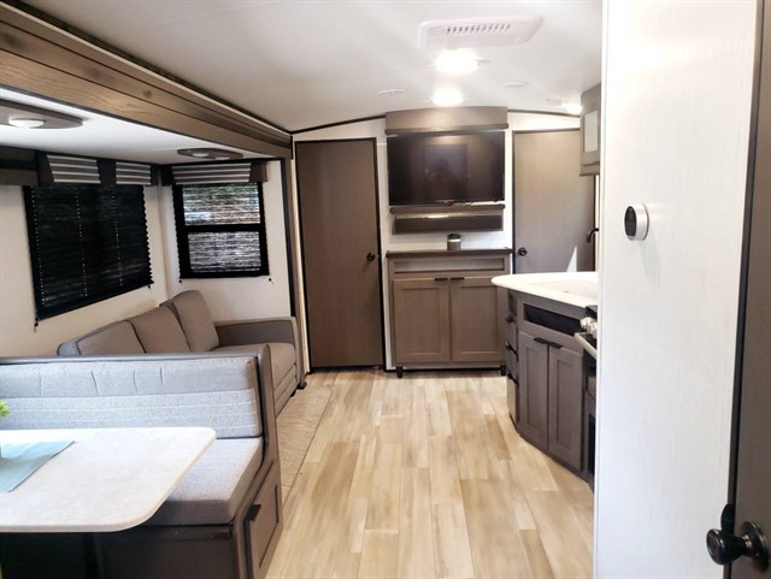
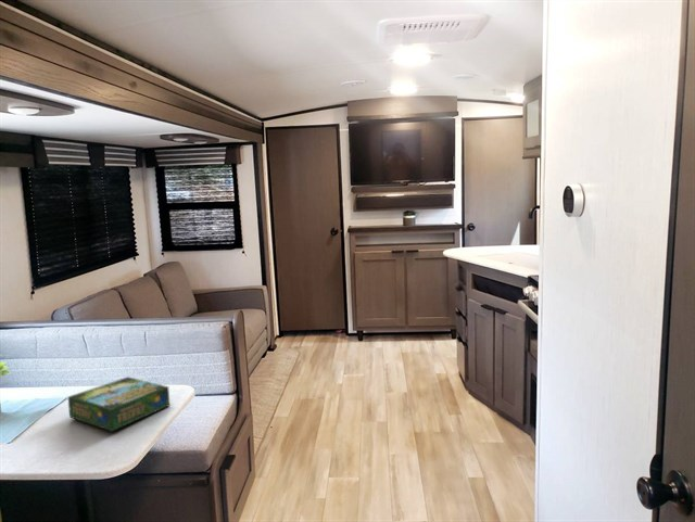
+ board game (119, 402)
